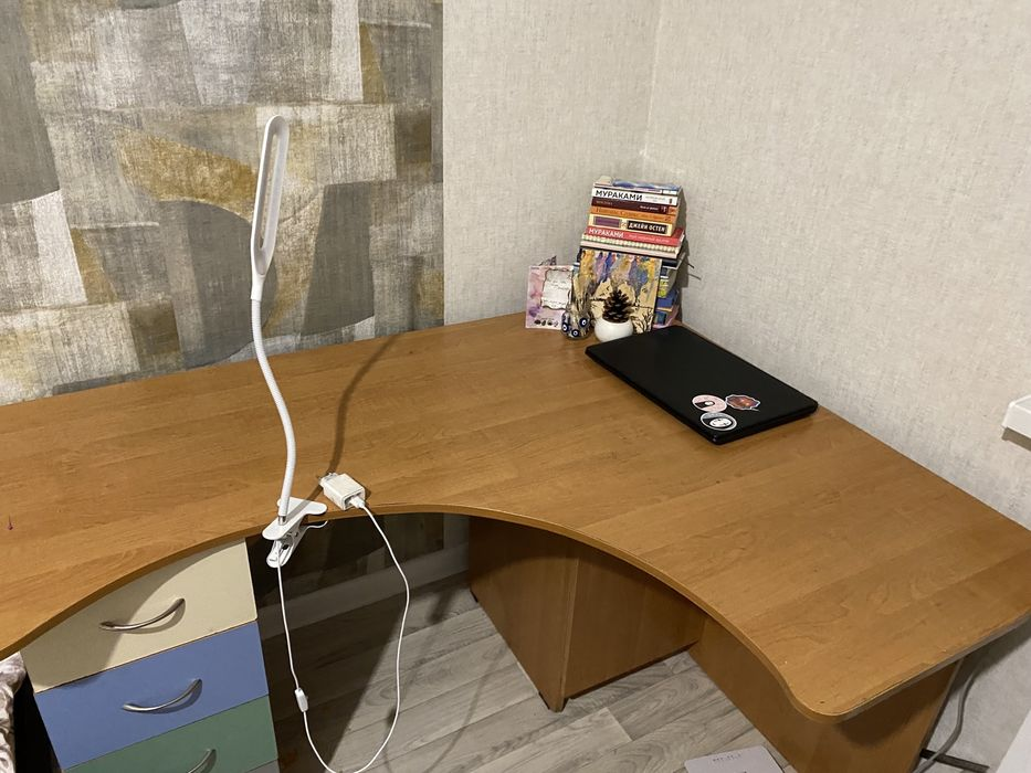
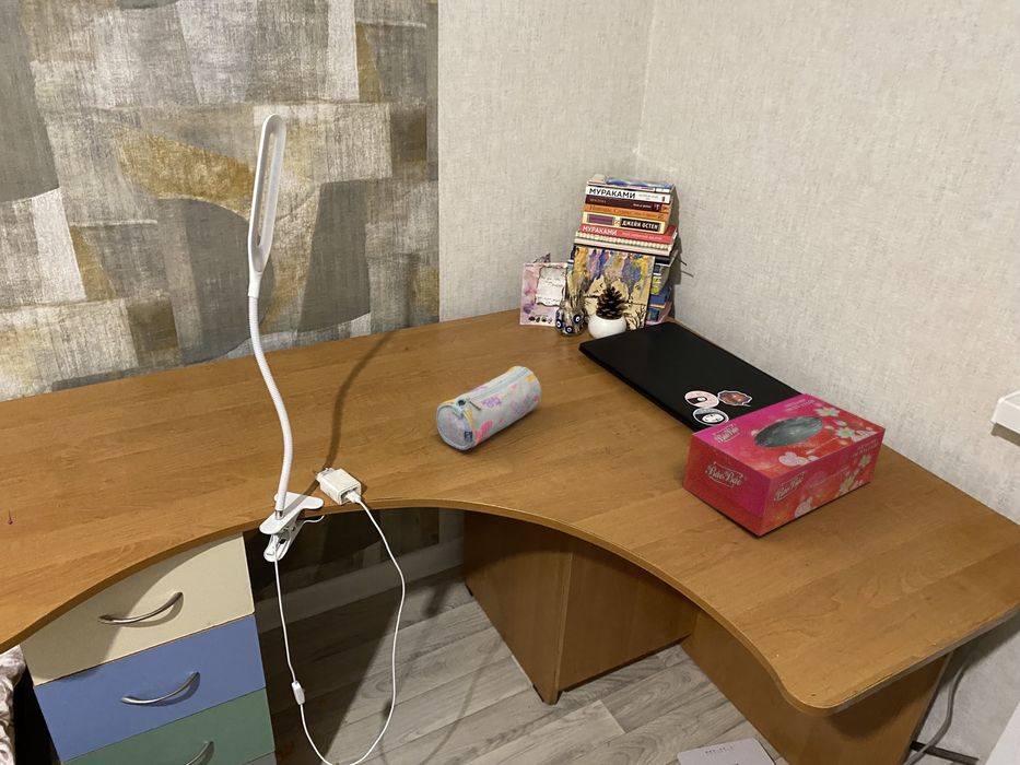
+ tissue box (784, 458)
+ pencil case (490, 404)
